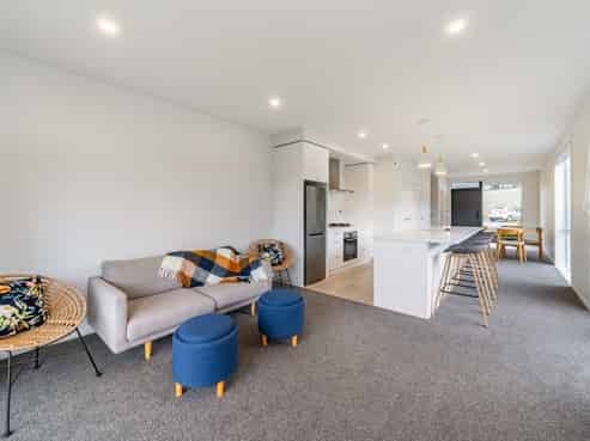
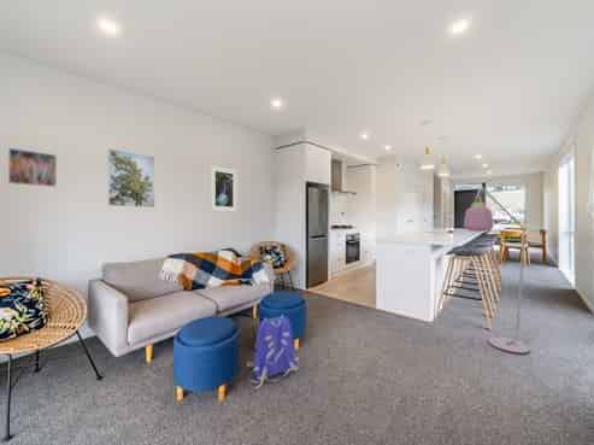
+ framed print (33, 168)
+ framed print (133, 180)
+ floor lamp (519, 268)
+ backpack (271, 342)
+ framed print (224, 189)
